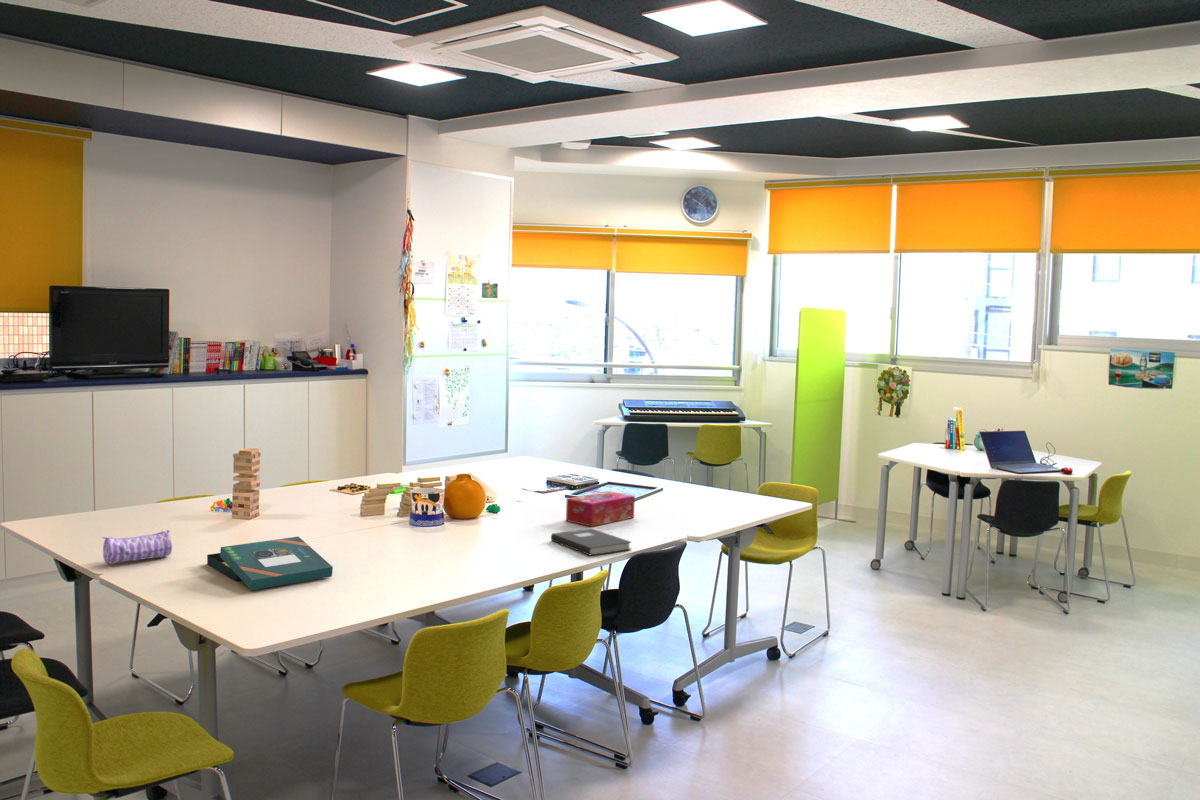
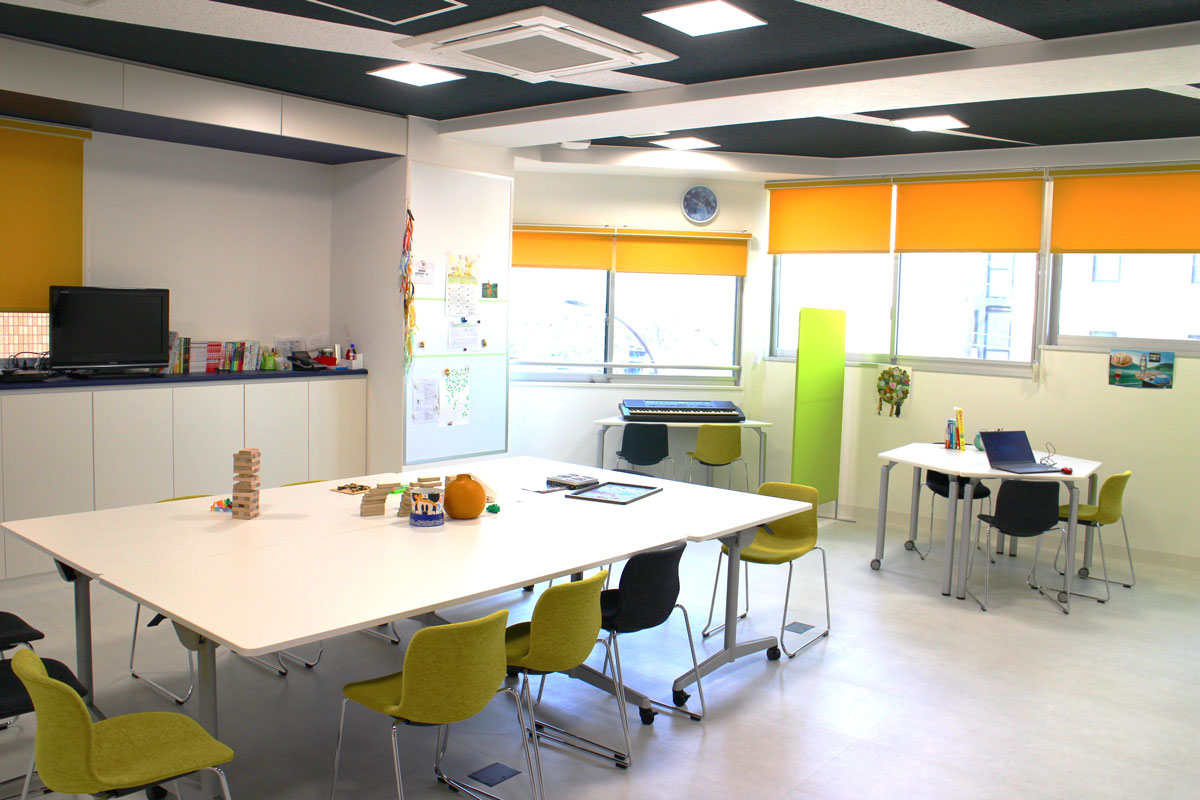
- pencil case (138, 546)
- book (590, 541)
- board game (268, 558)
- tissue box (600, 508)
